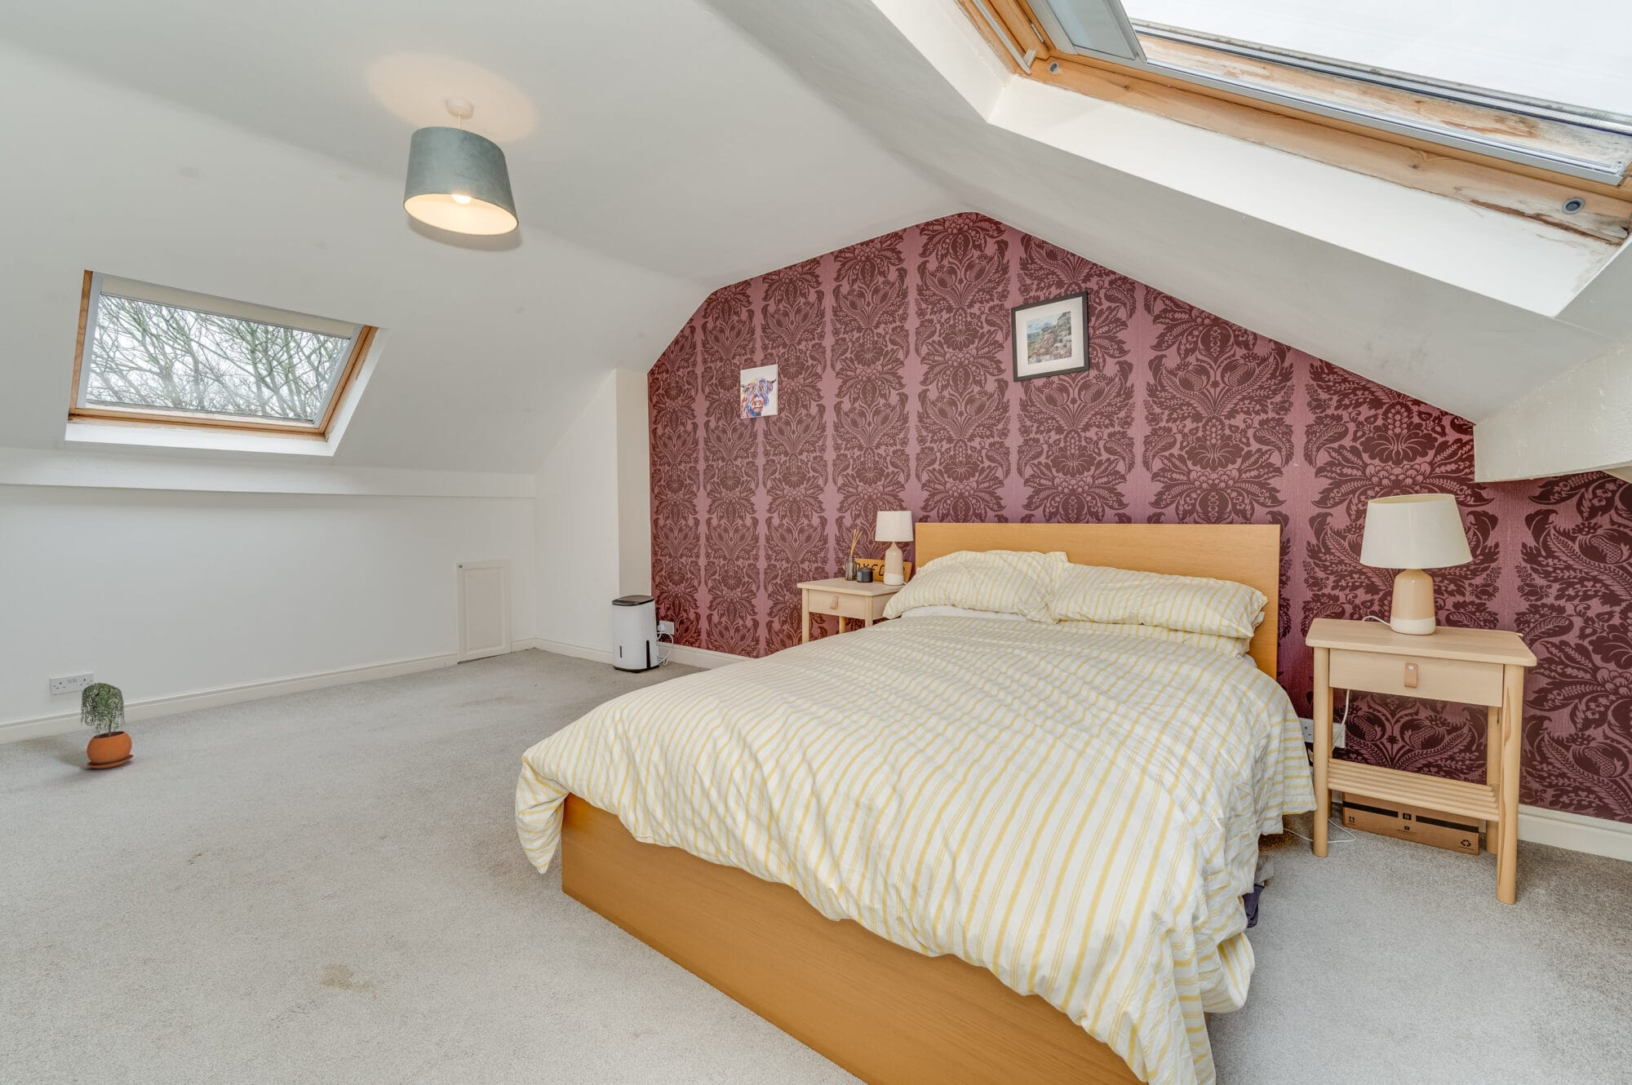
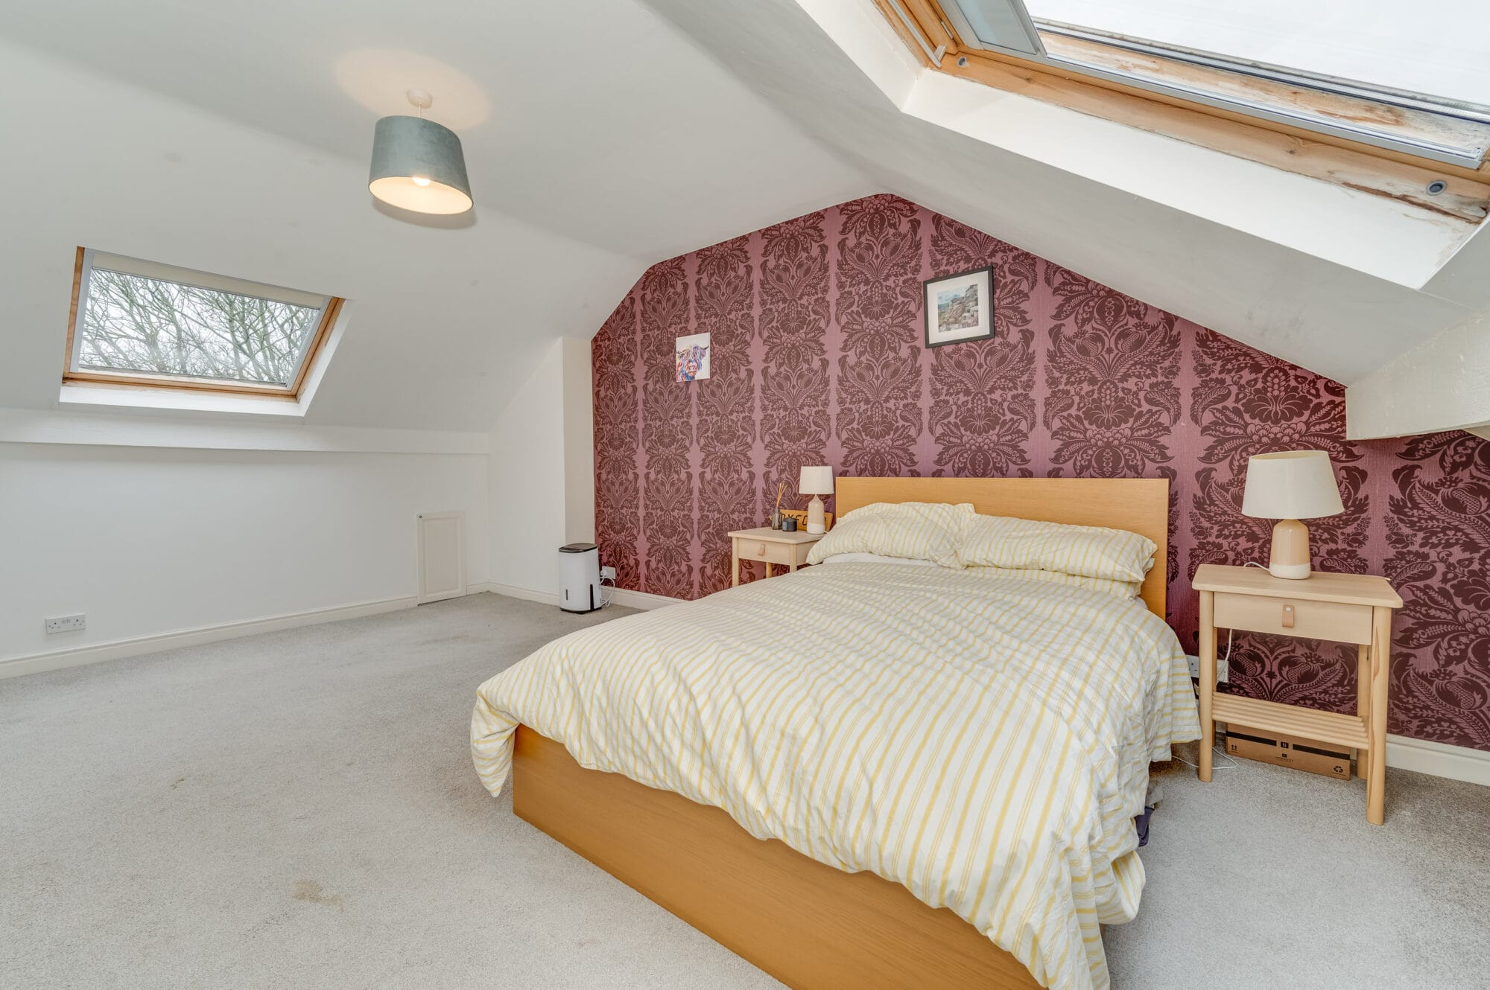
- potted plant (104, 724)
